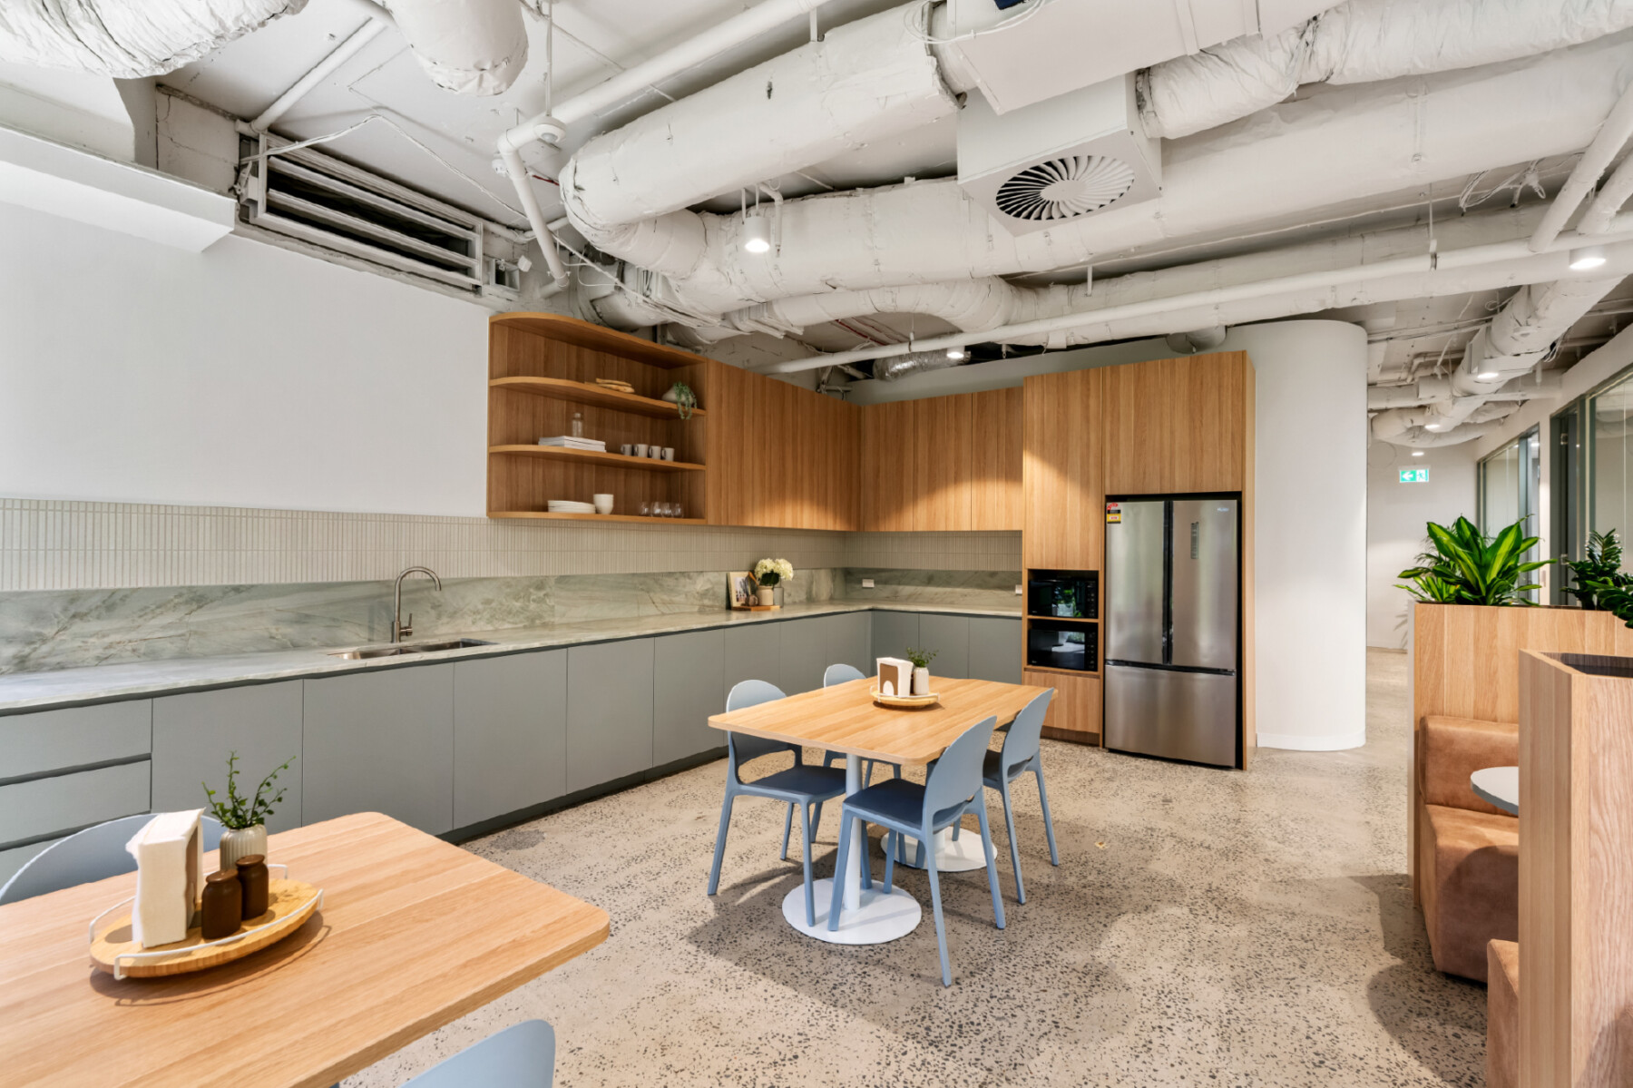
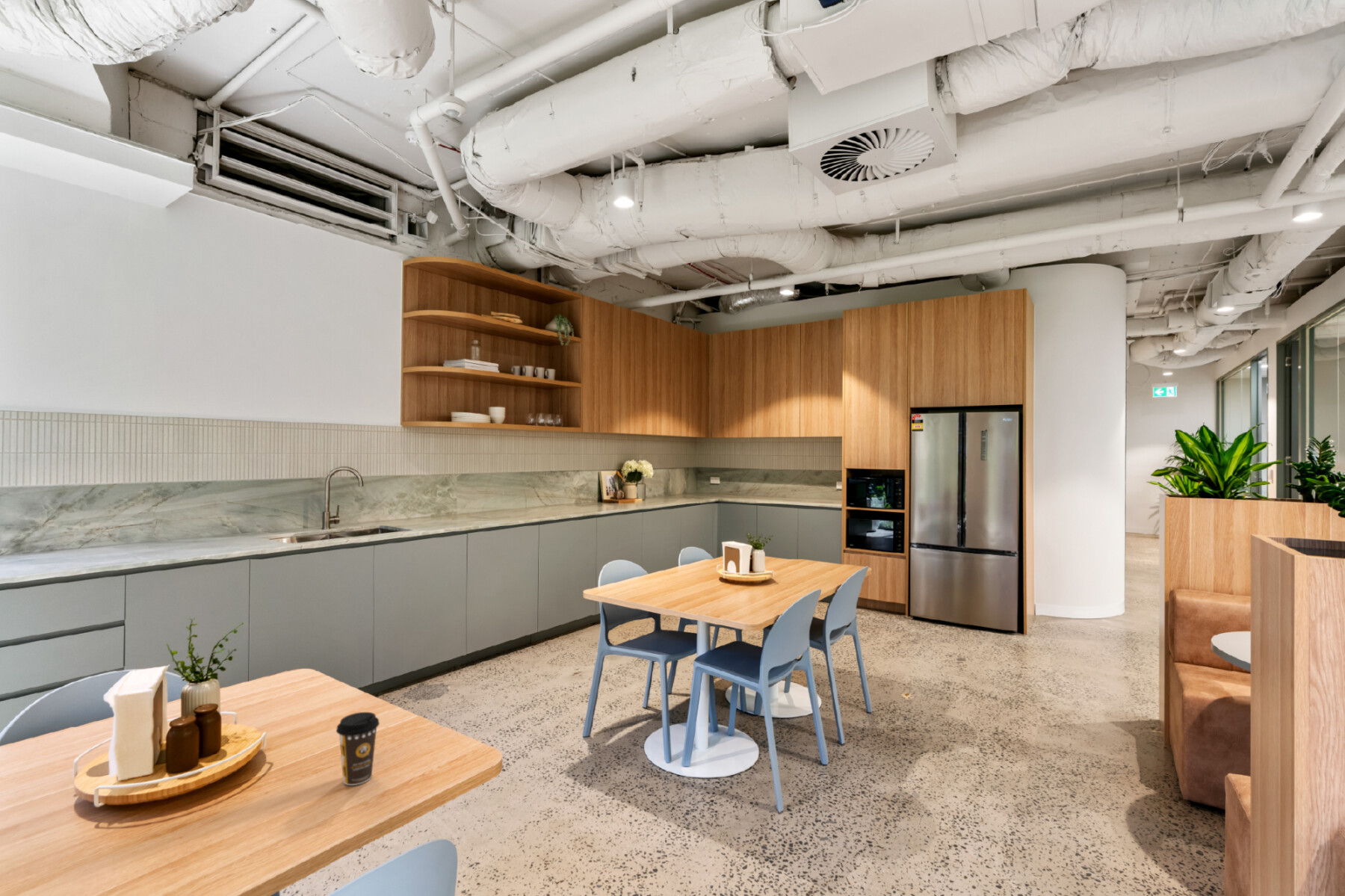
+ coffee cup (357, 748)
